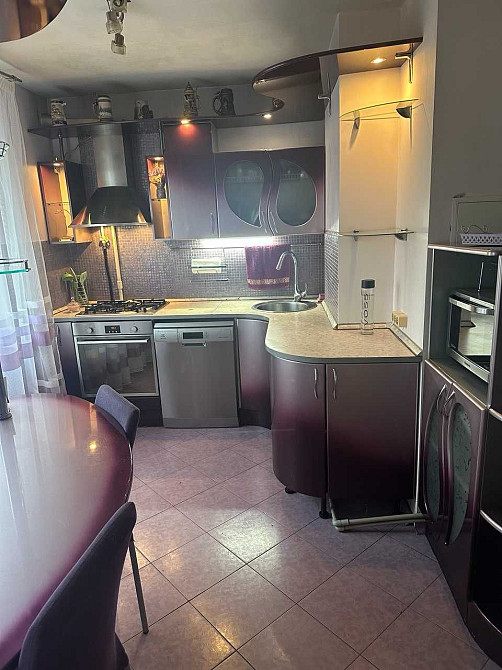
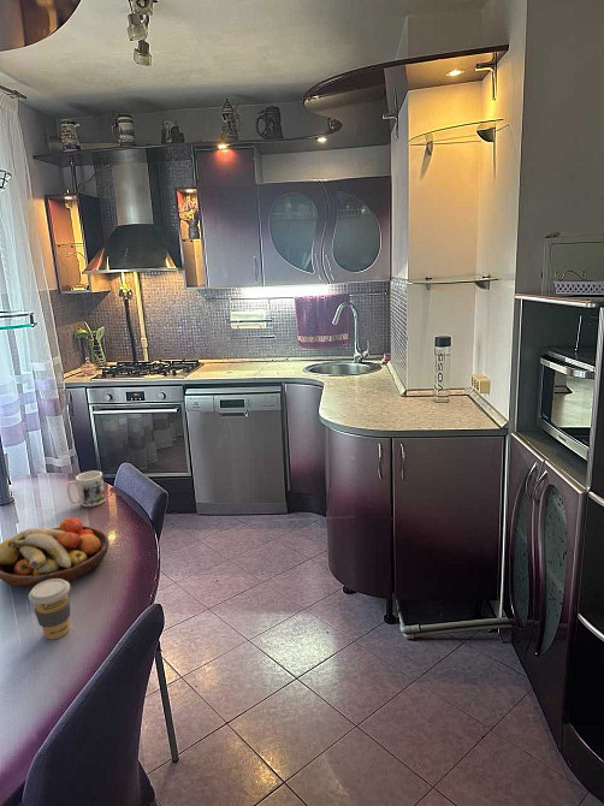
+ fruit bowl (52, 545)
+ mug (85, 490)
+ coffee cup (53, 610)
